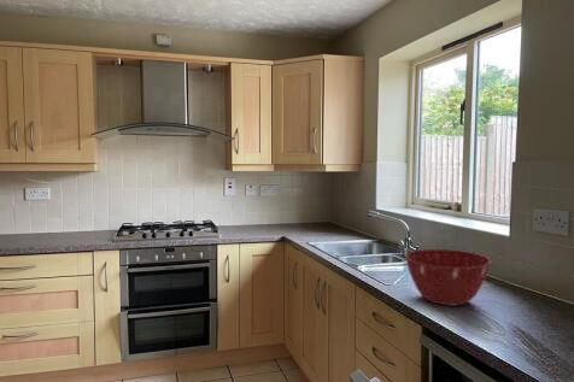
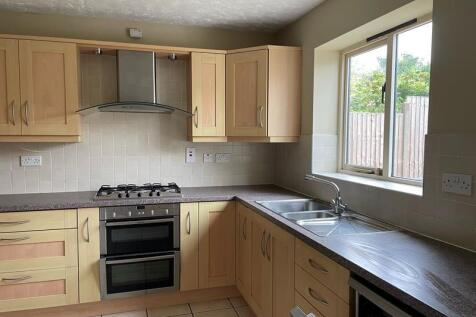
- mixing bowl (445, 278)
